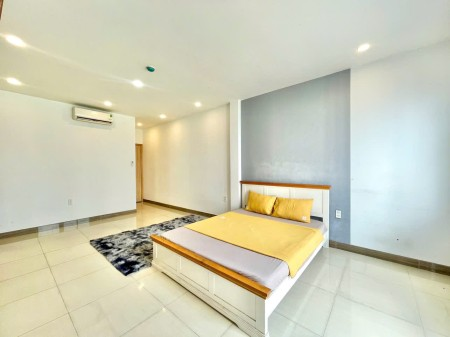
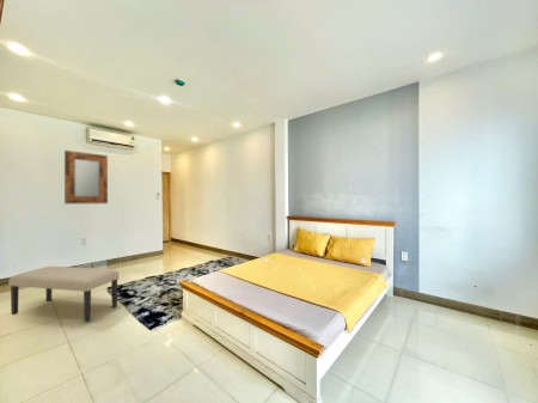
+ home mirror (87, 178)
+ bench (66, 288)
